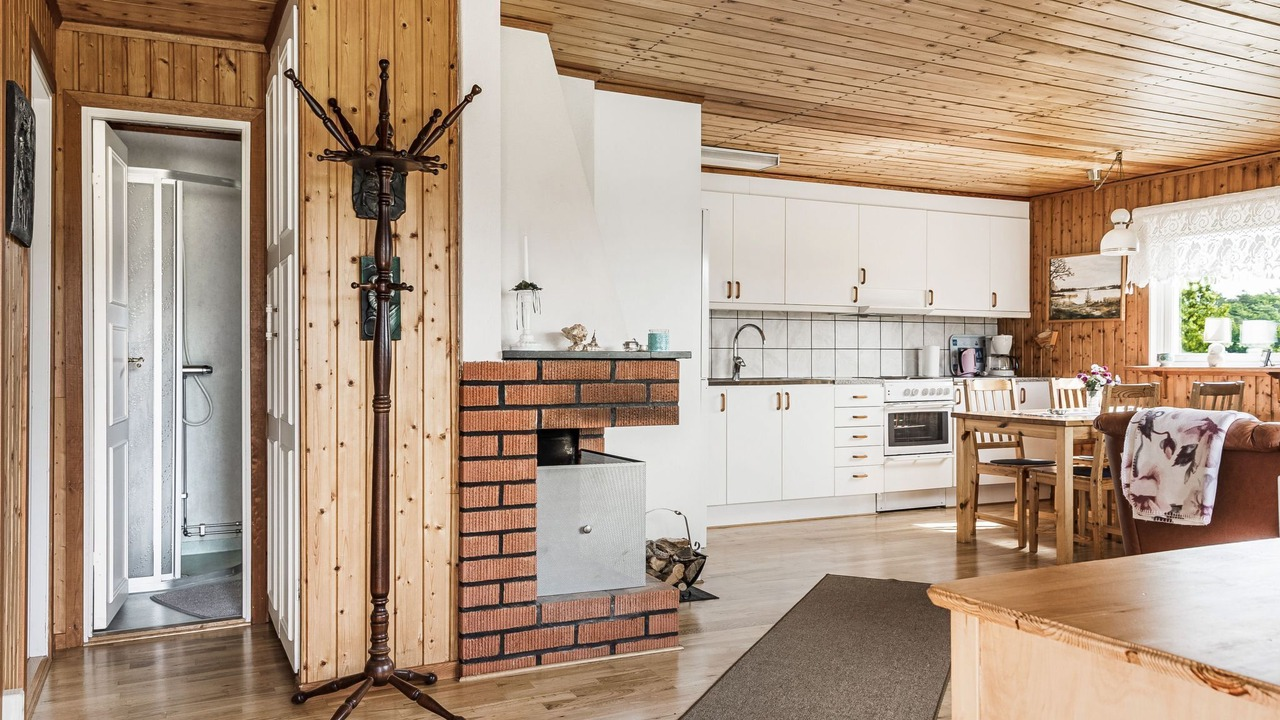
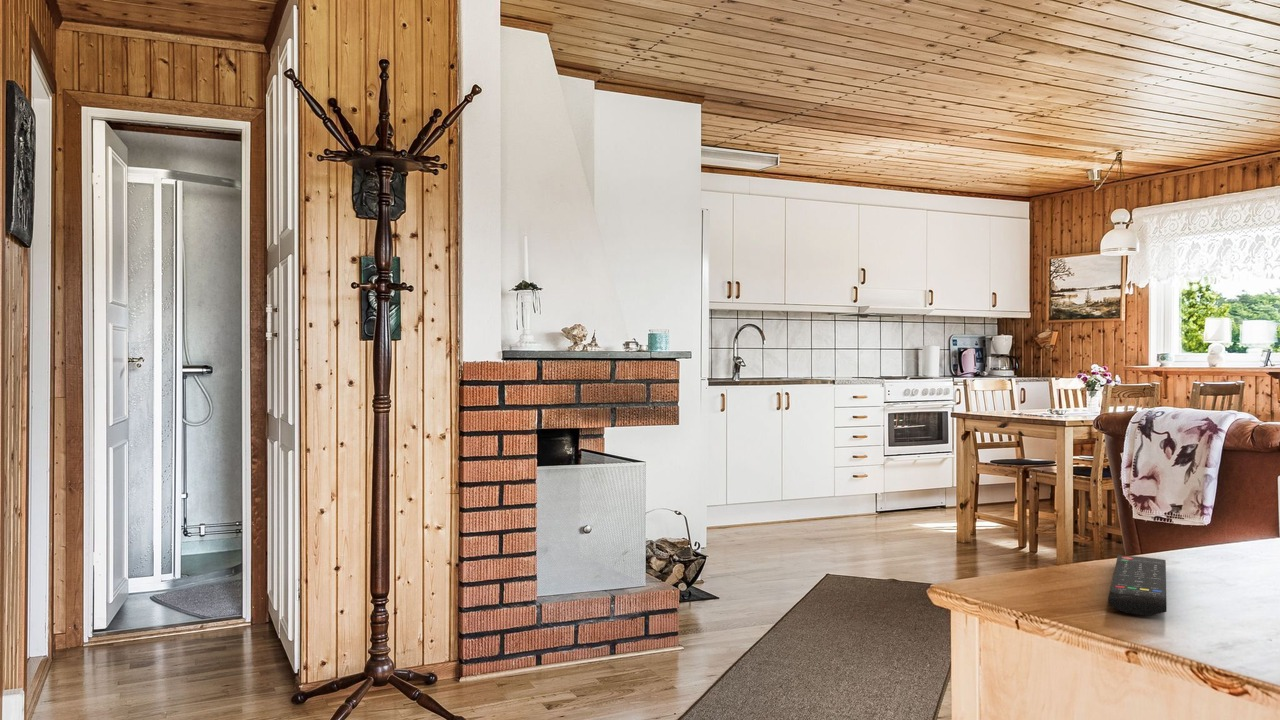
+ remote control (1139, 582)
